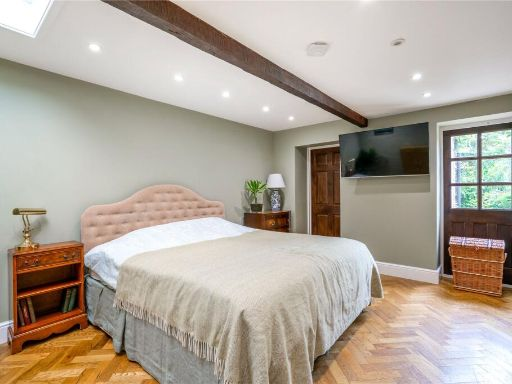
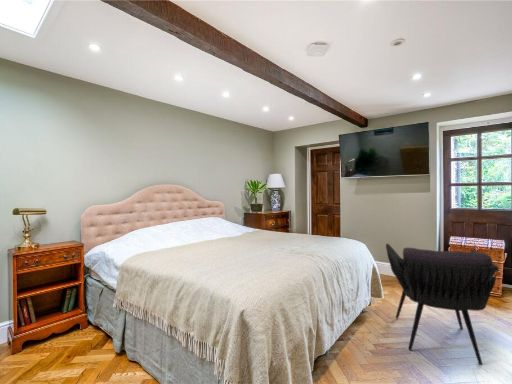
+ armchair (436, 292)
